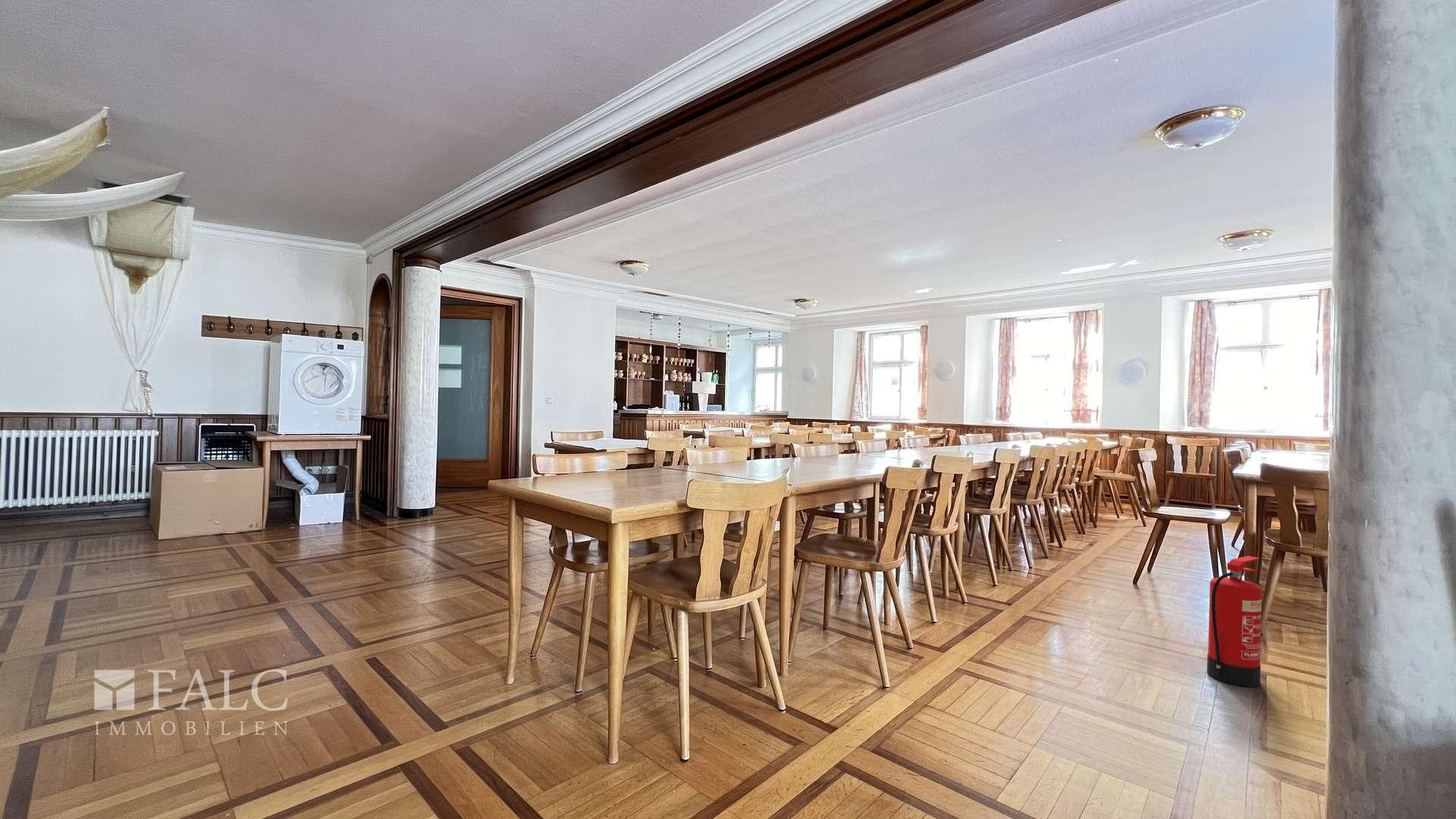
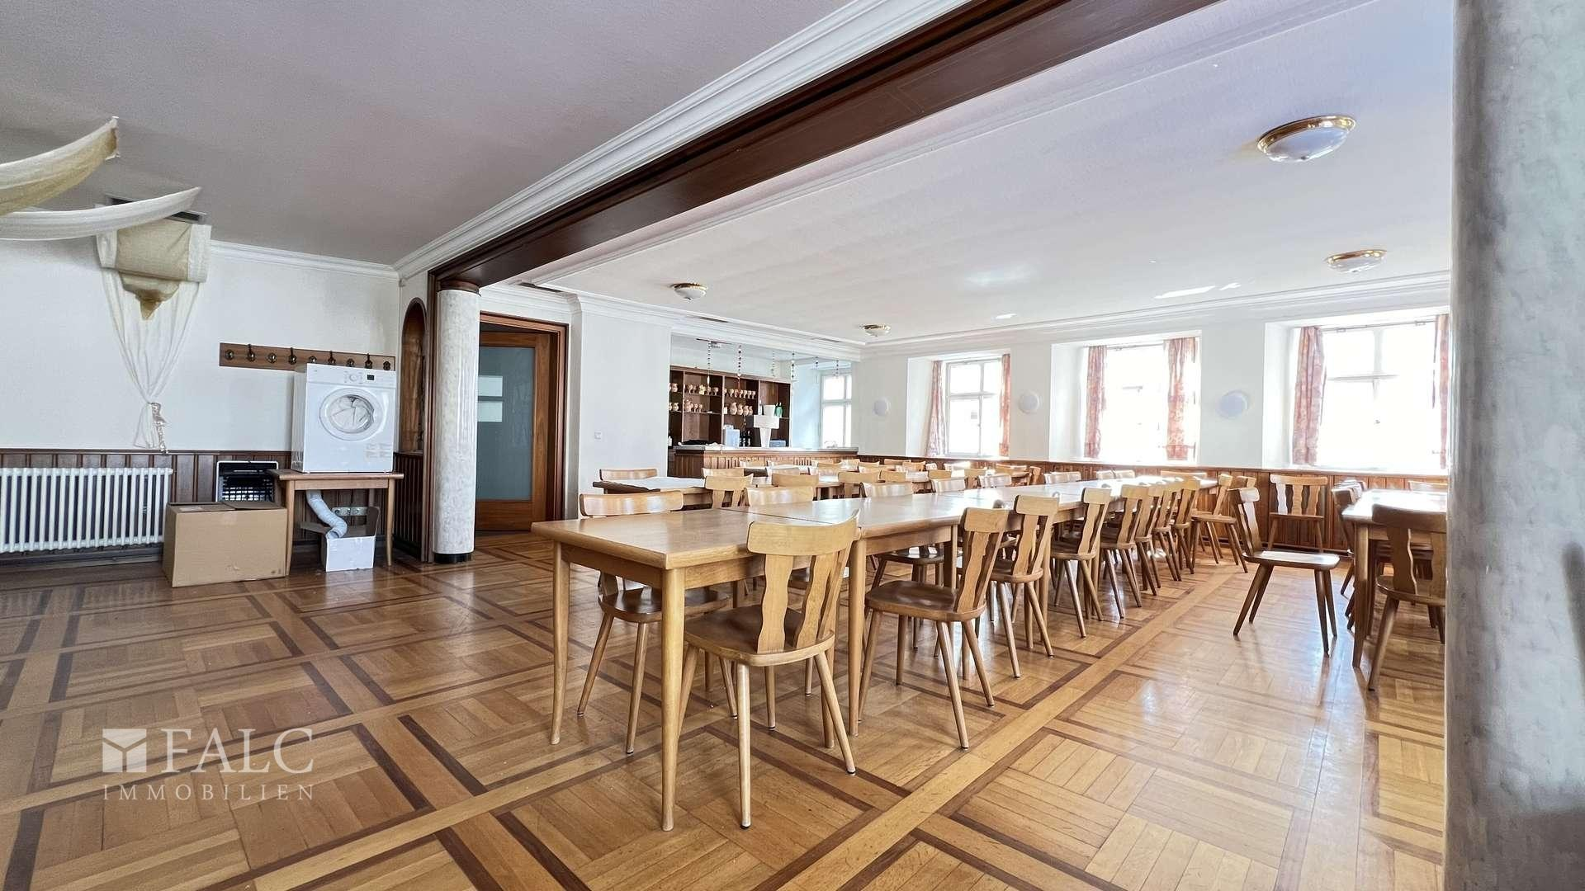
- fire extinguisher (1232, 618)
